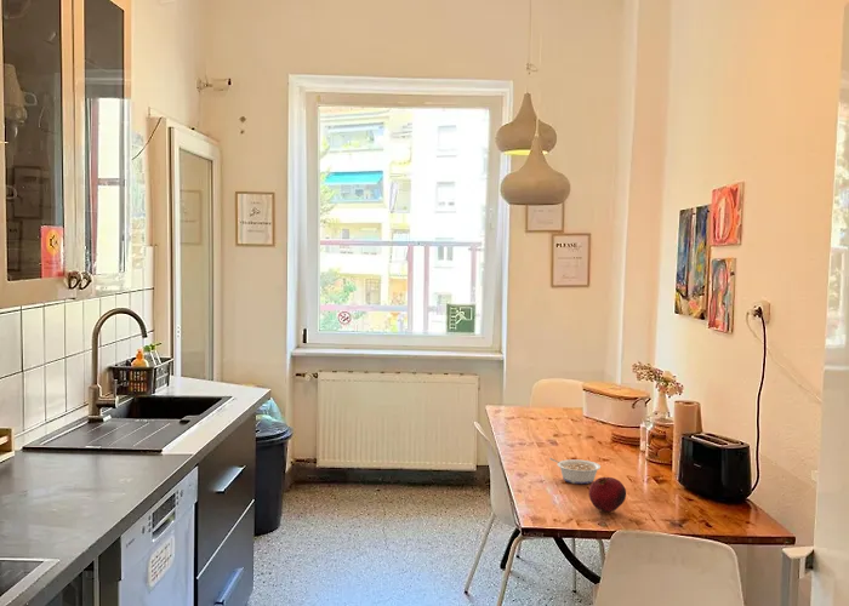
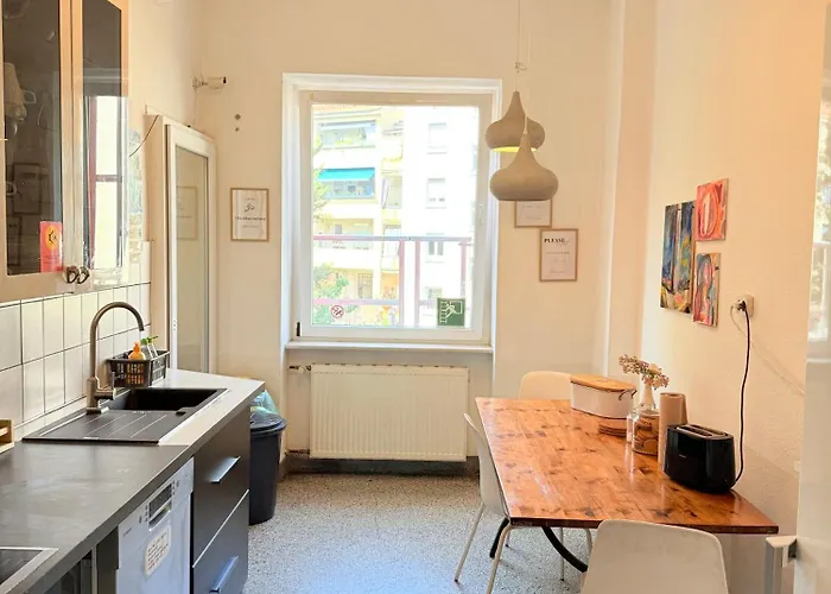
- legume (576, 470)
- fruit (606, 492)
